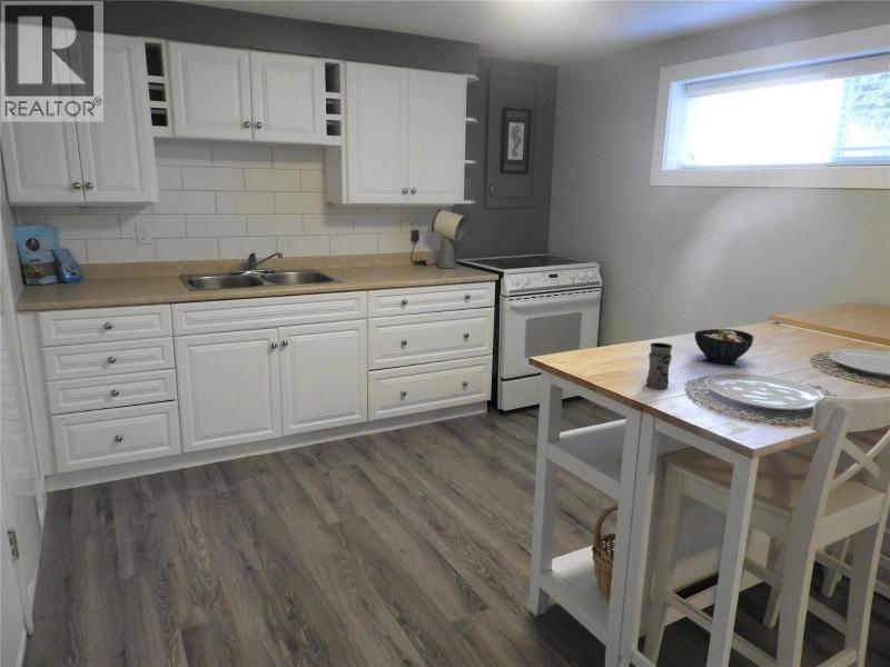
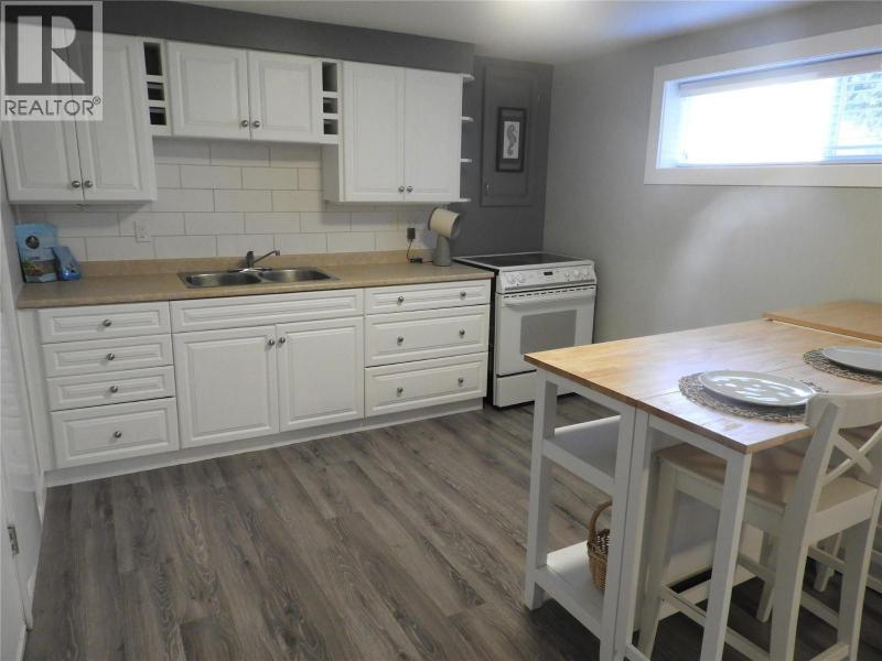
- jar (659, 366)
- bowl (722, 345)
